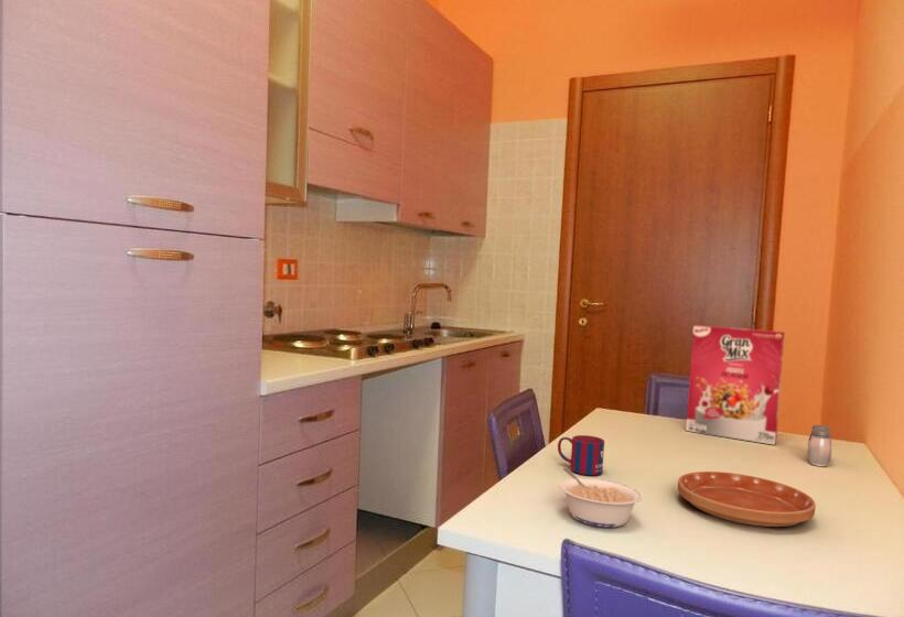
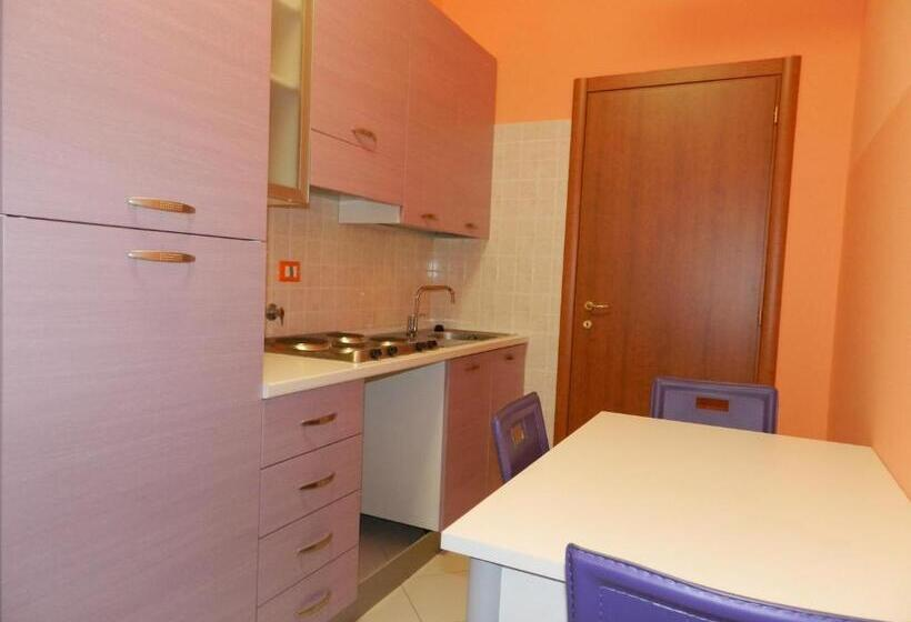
- legume (595, 499)
- saucer (743, 498)
- mug (580, 453)
- cereal box (734, 382)
- salt and pepper shaker (819, 444)
